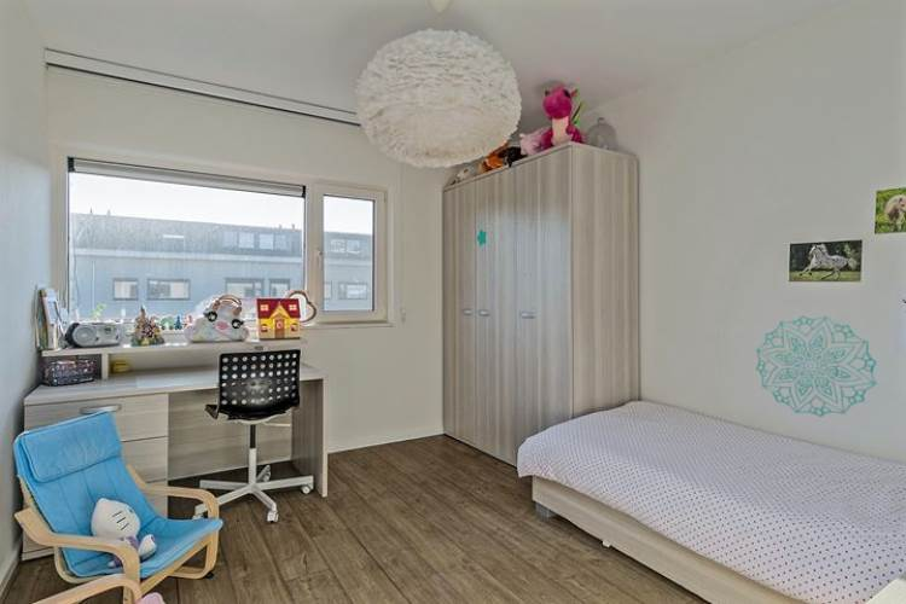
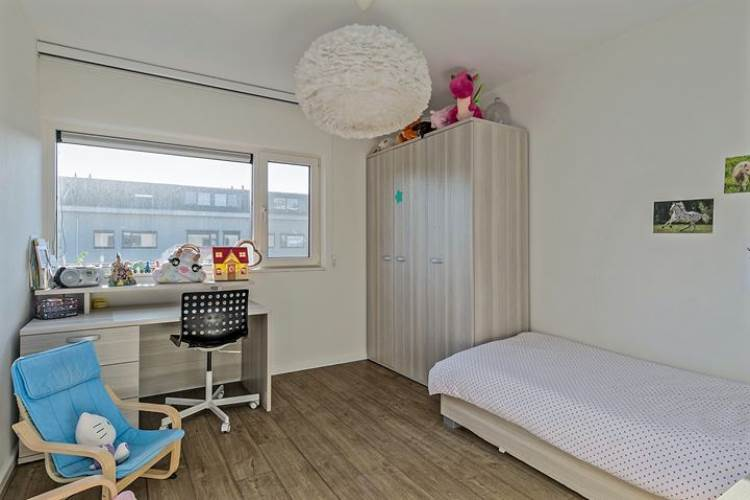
- wall decoration (812, 366)
